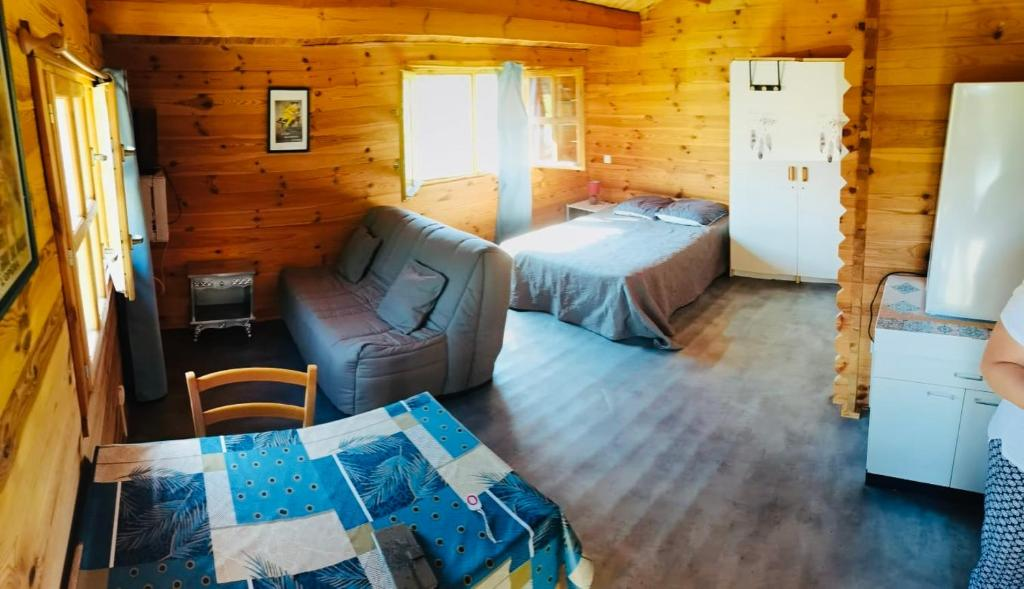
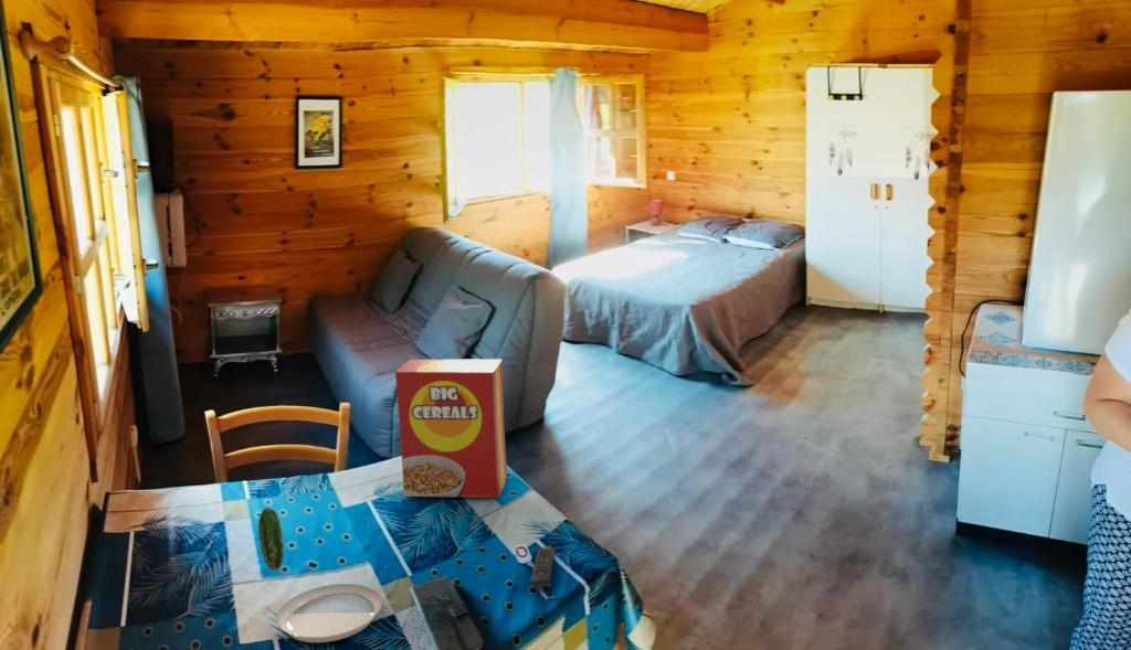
+ remote control (543, 564)
+ cereal box (453, 427)
+ plate (328, 585)
